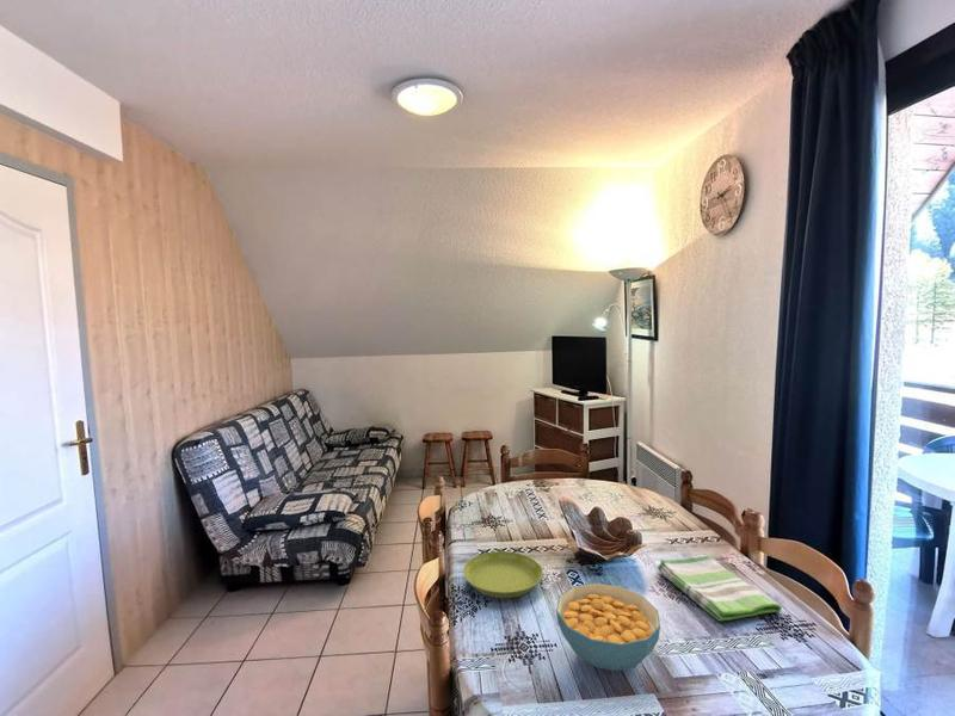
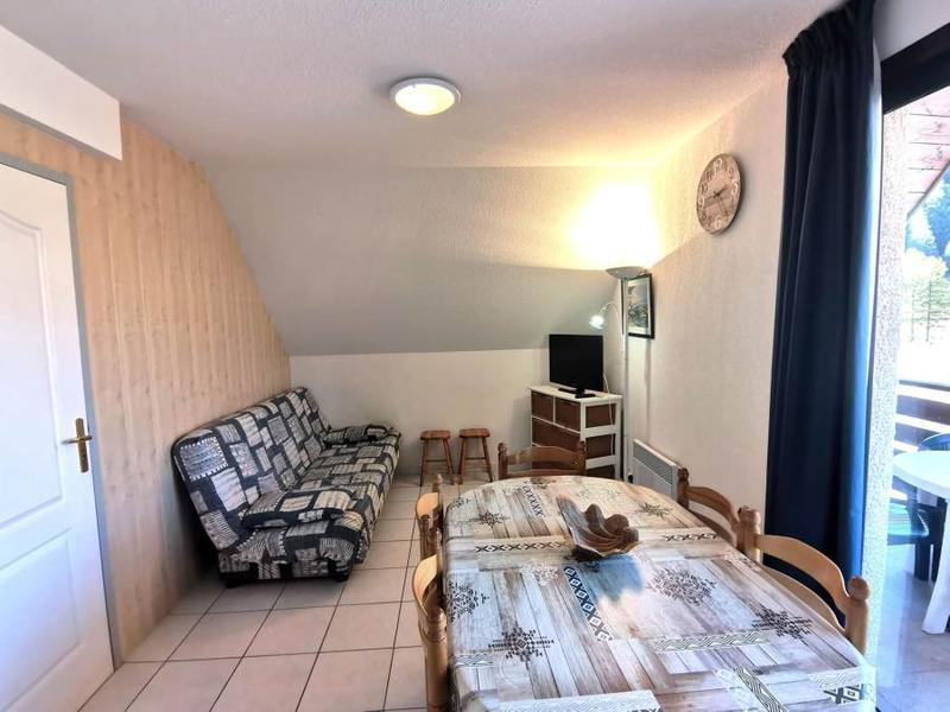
- saucer (503, 575)
- dish towel (714, 582)
- cereal bowl (606, 634)
